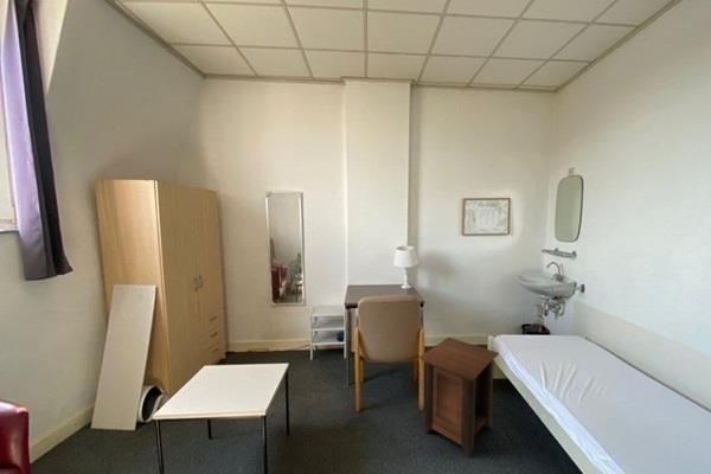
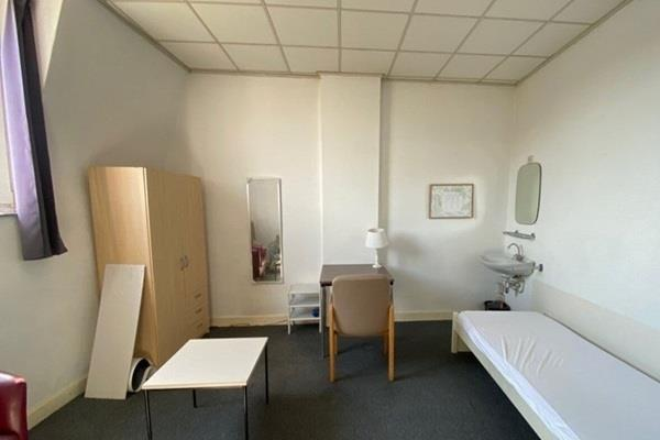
- nightstand (459, 392)
